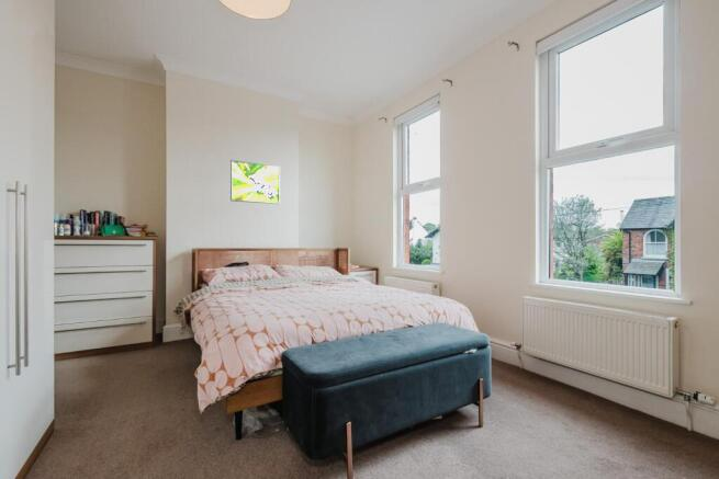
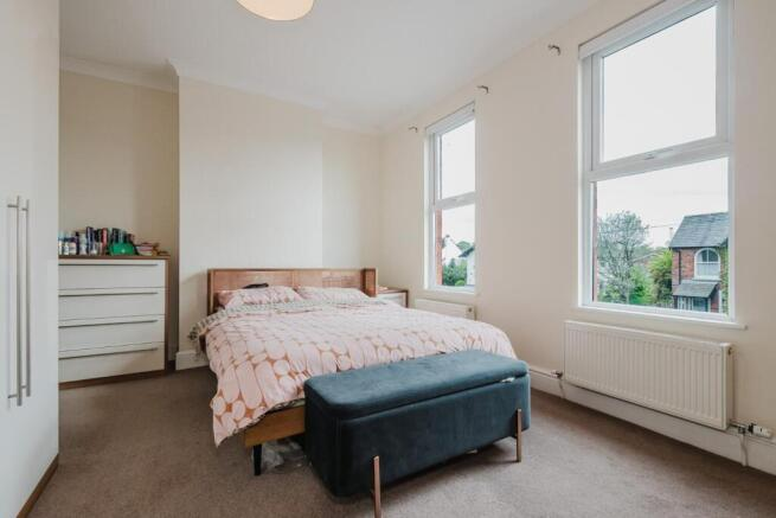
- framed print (256, 182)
